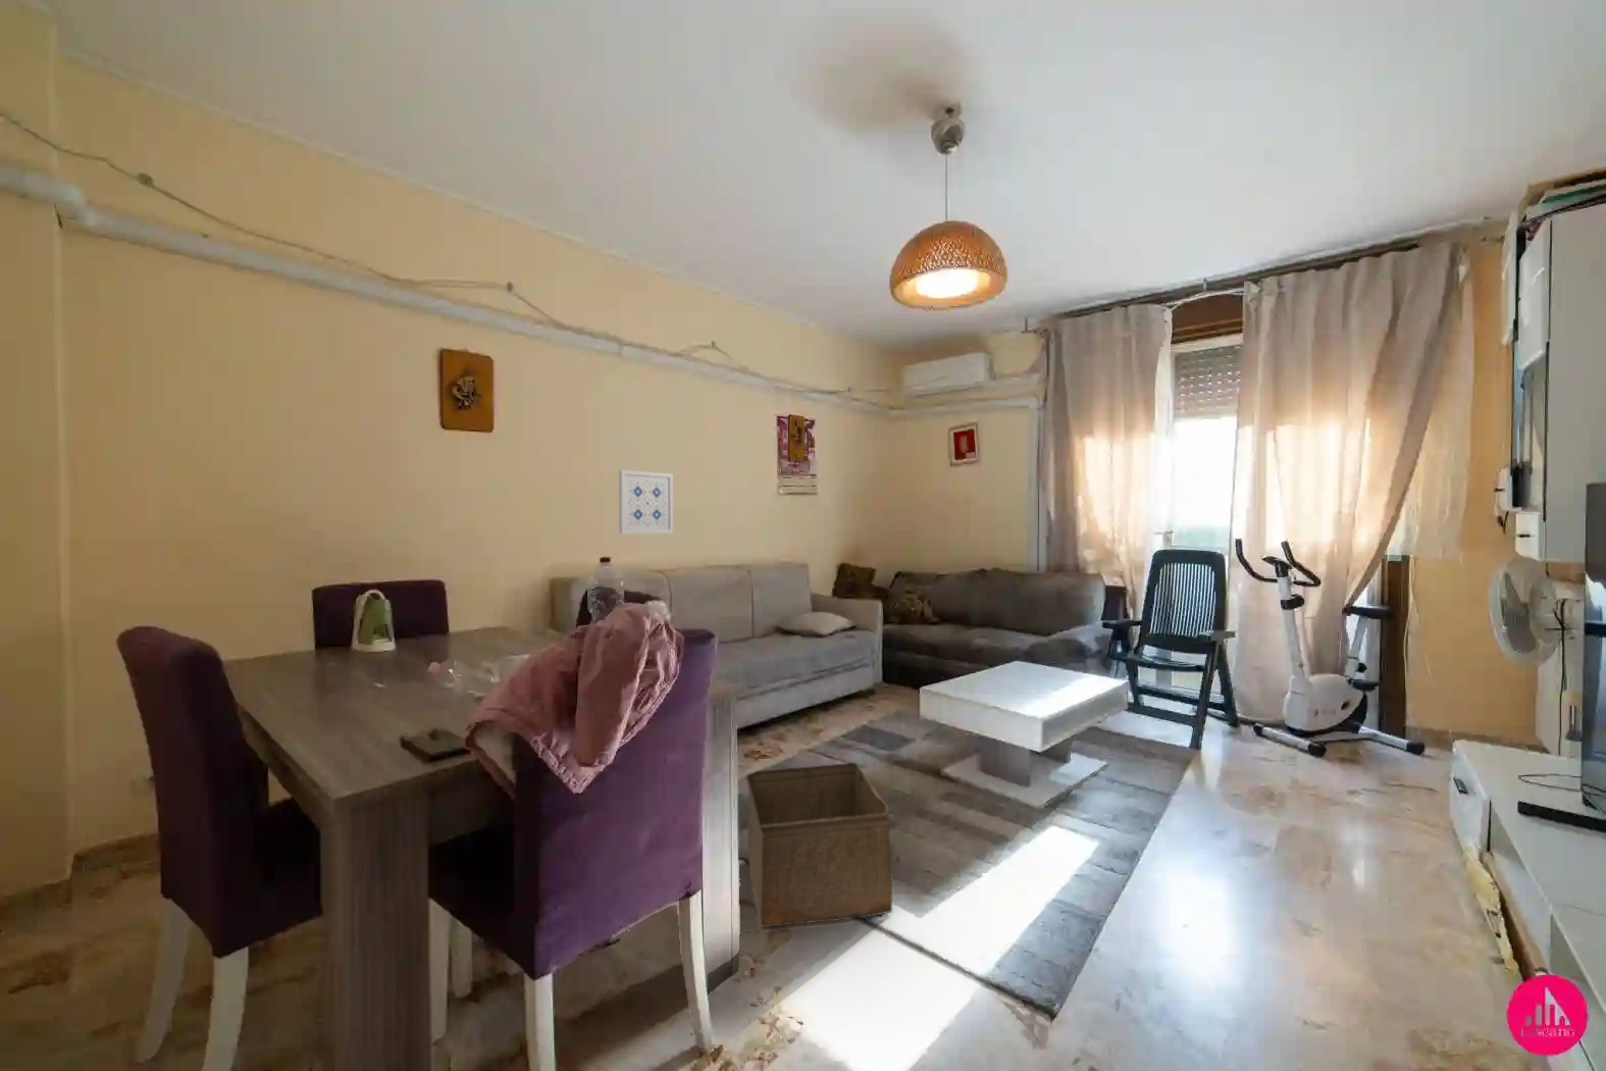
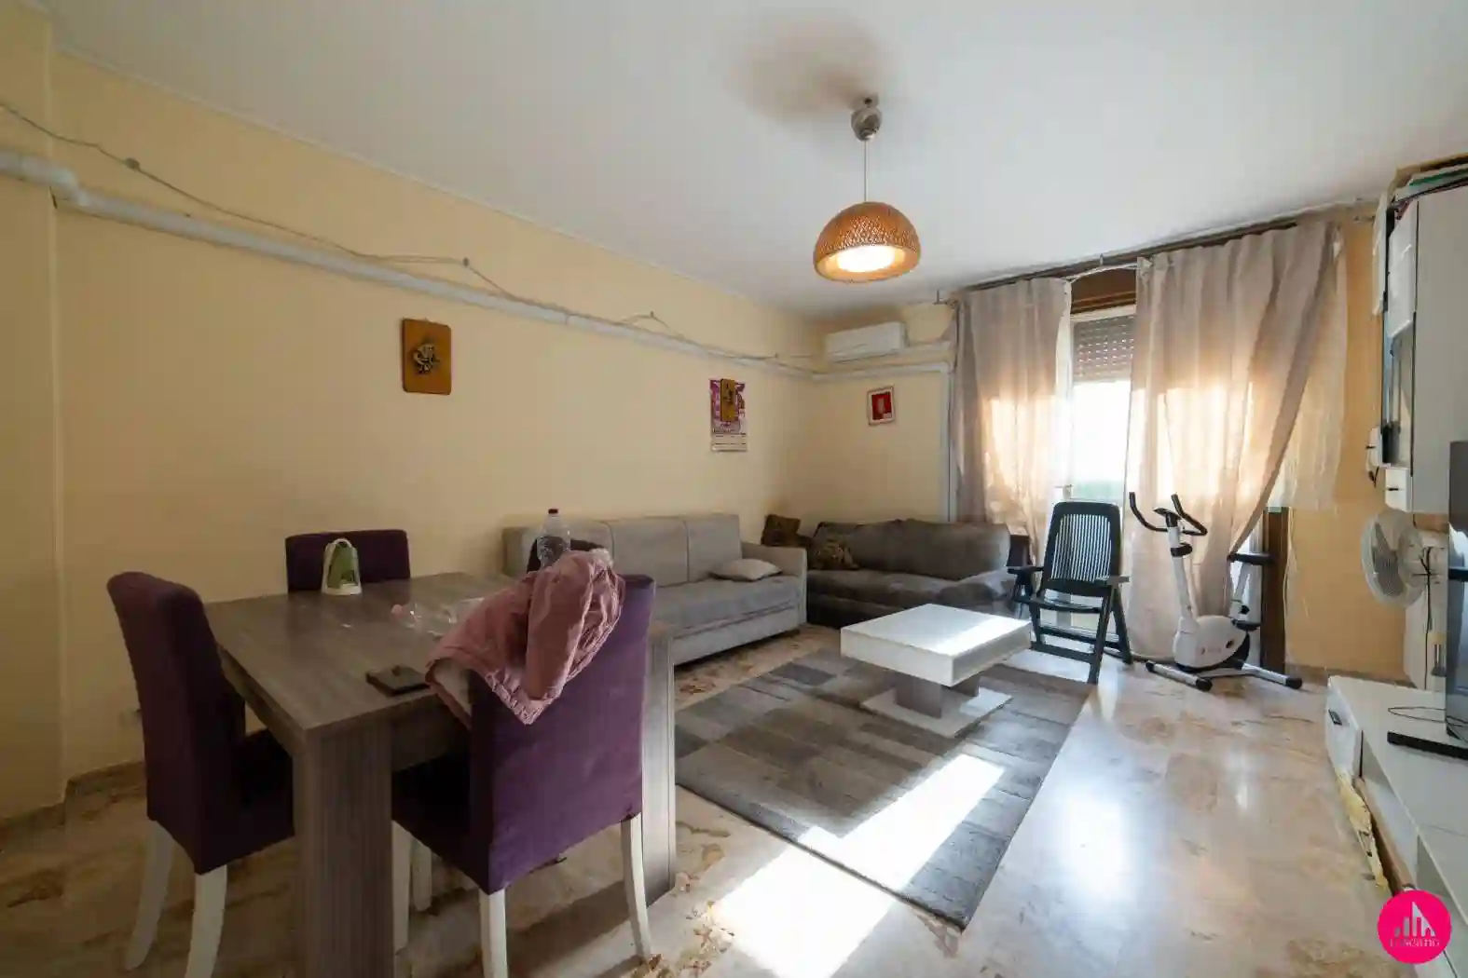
- storage bin (814, 837)
- wall art (646, 503)
